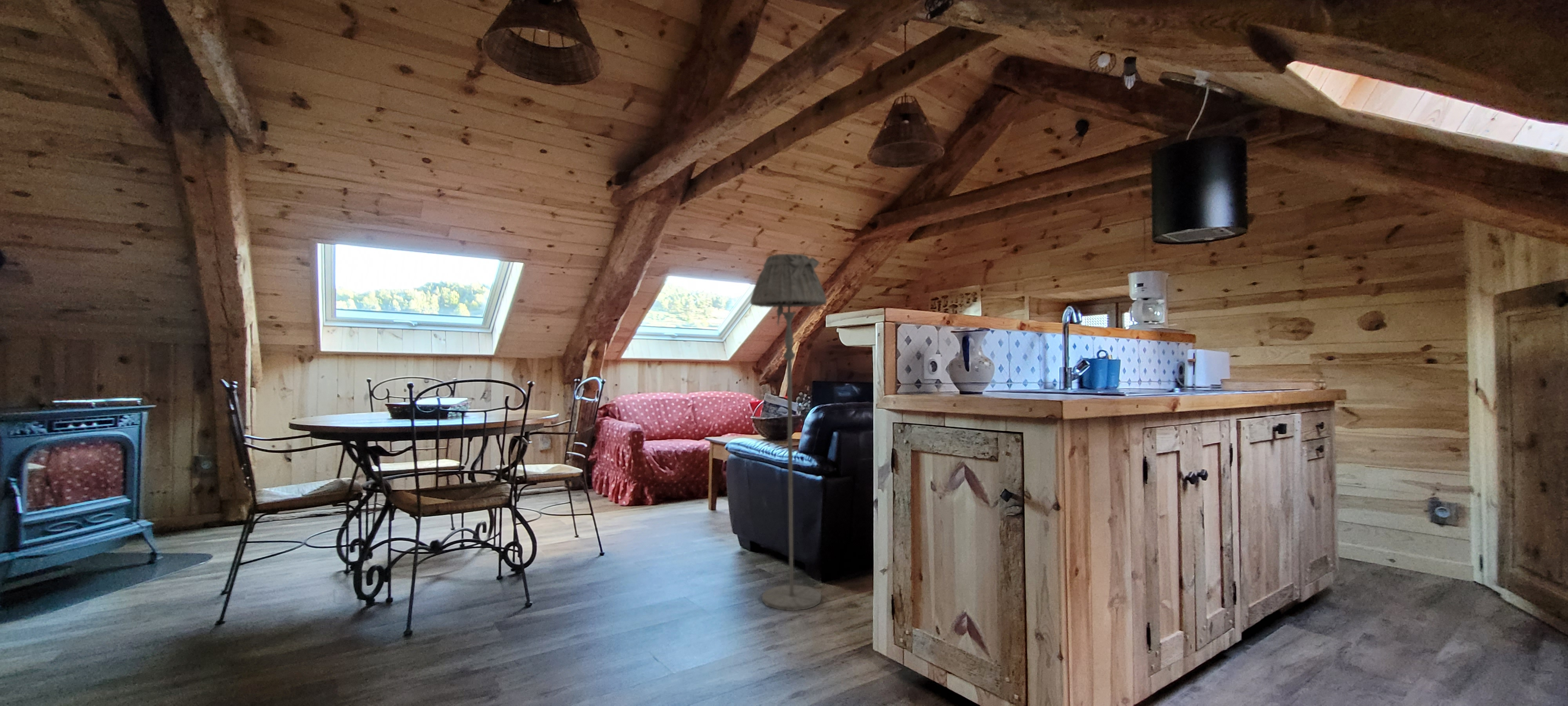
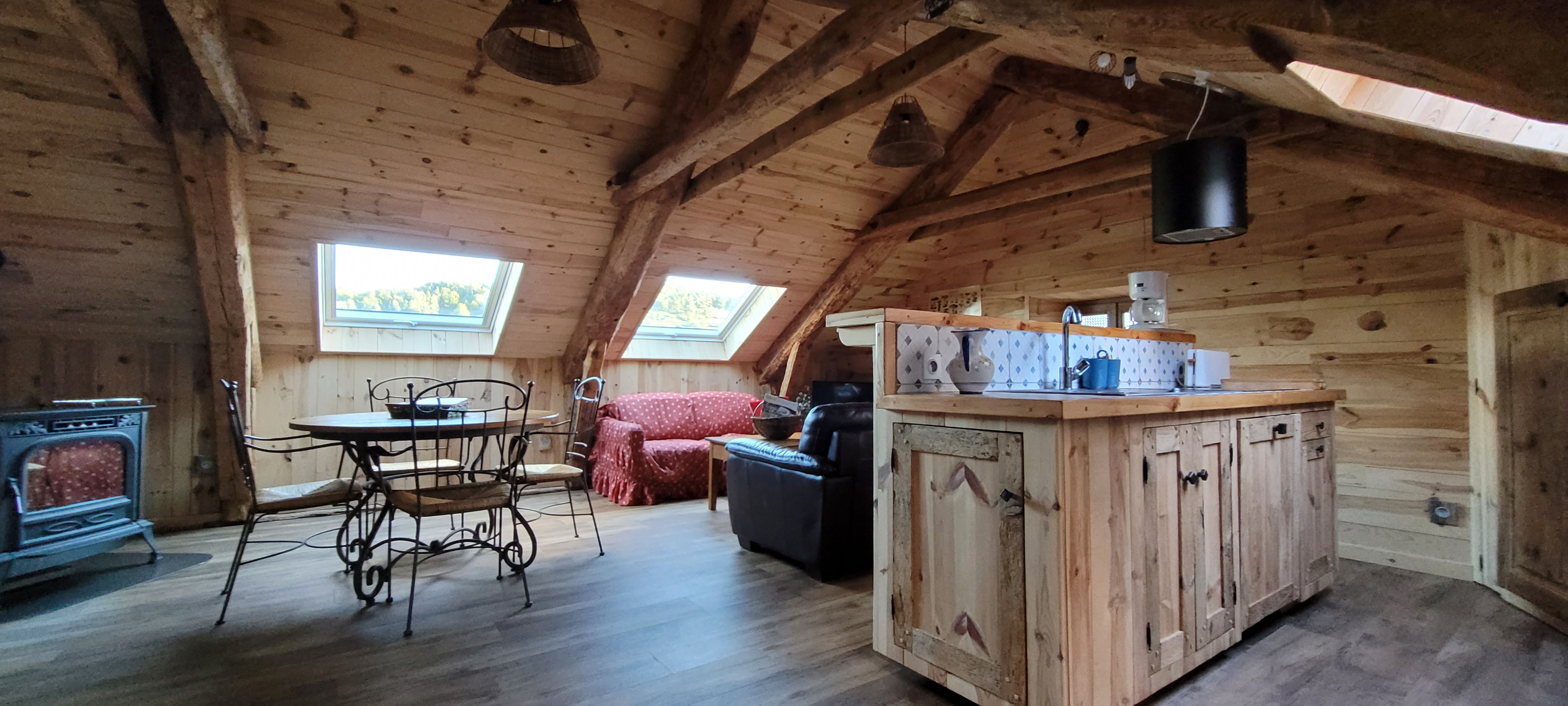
- floor lamp (789, 427)
